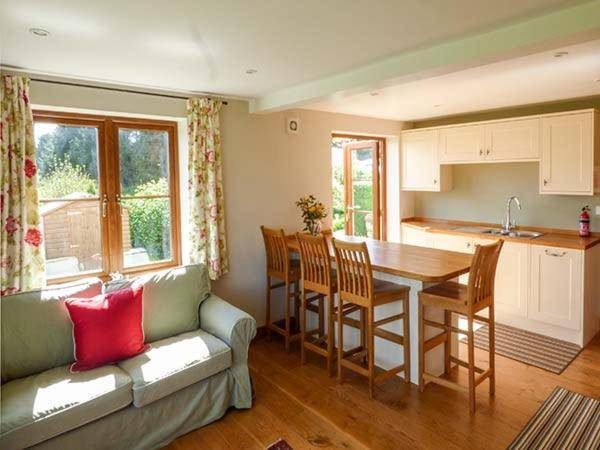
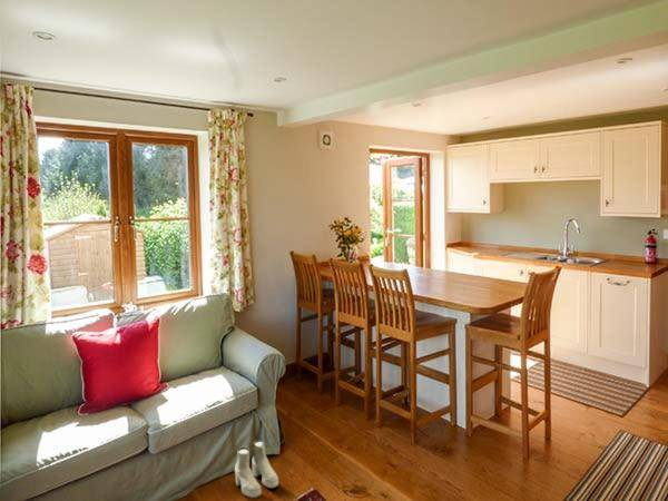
+ boots (255, 465)
